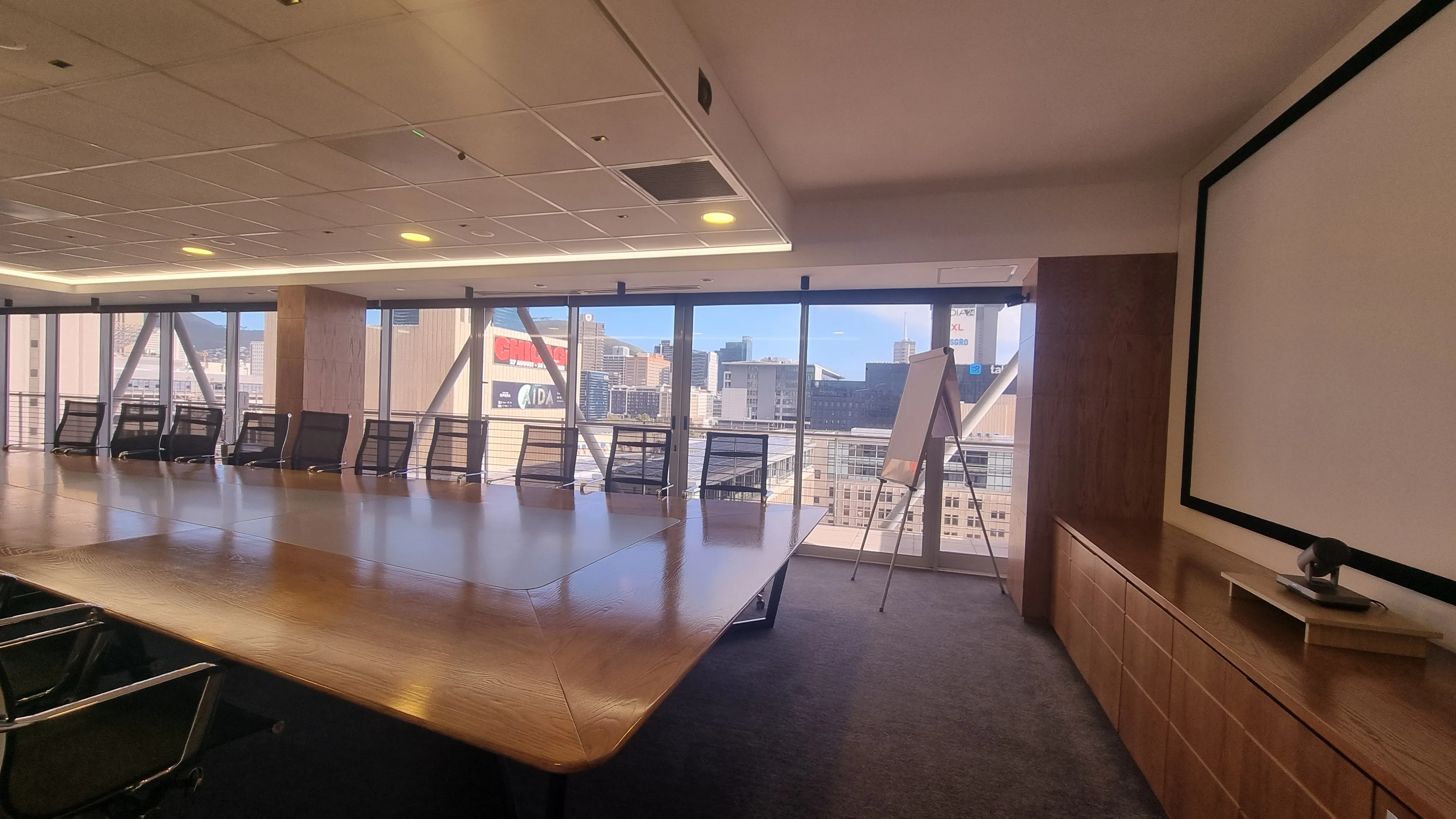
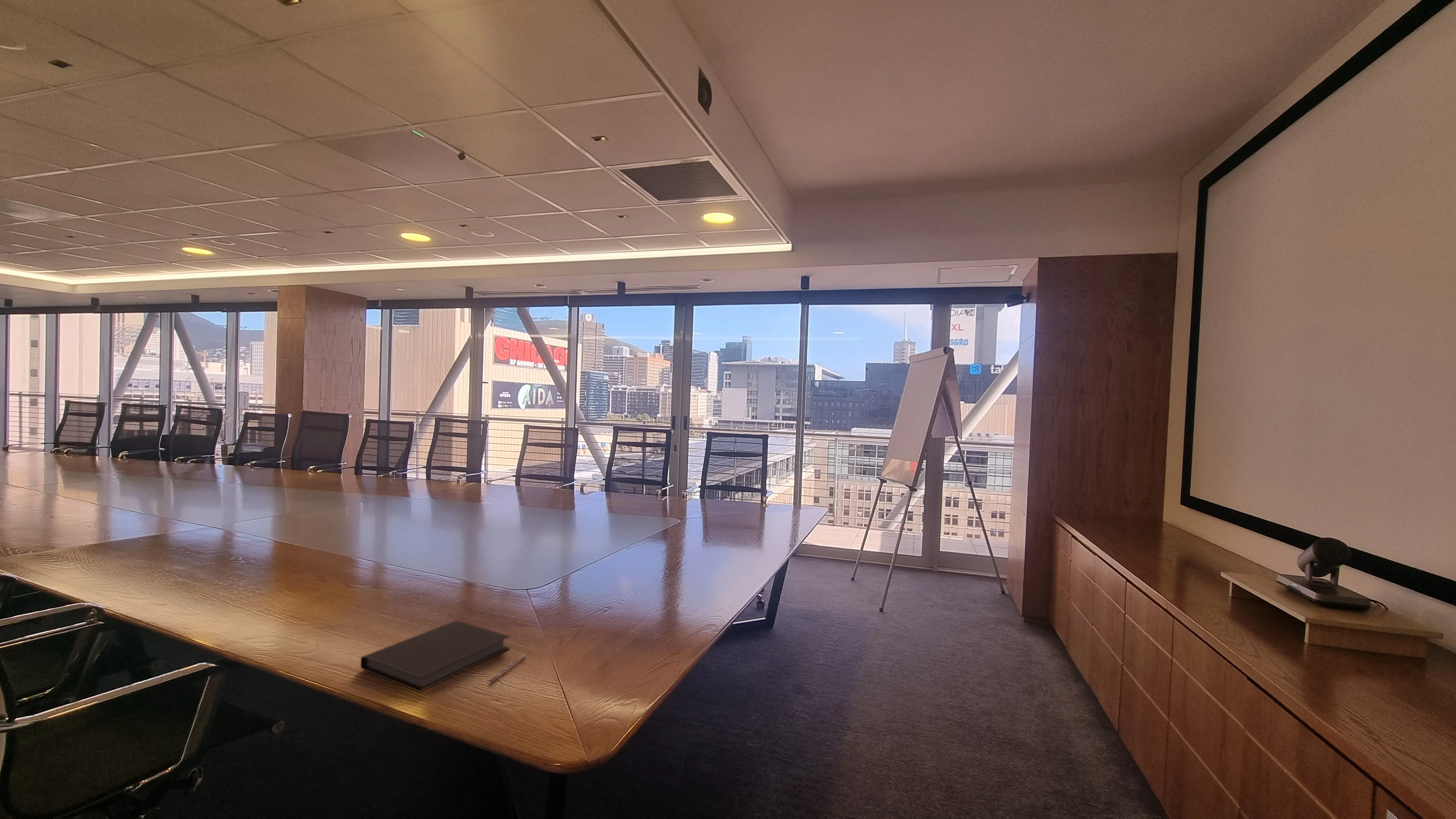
+ pen (508, 667)
+ notebook (439, 651)
